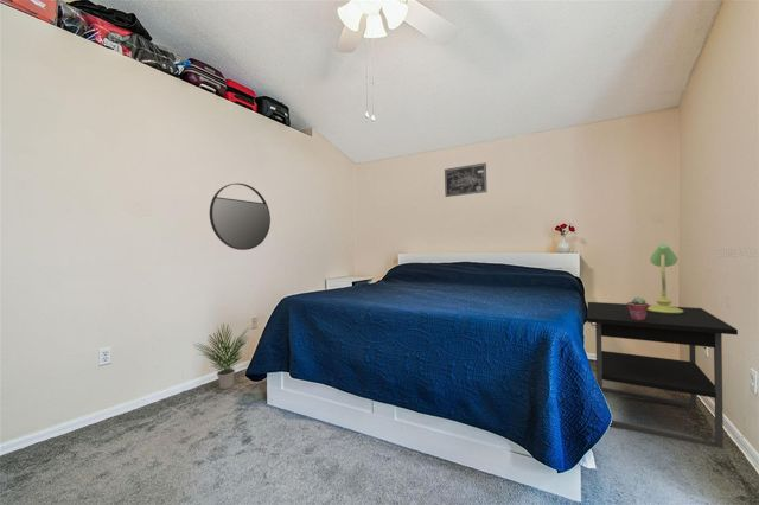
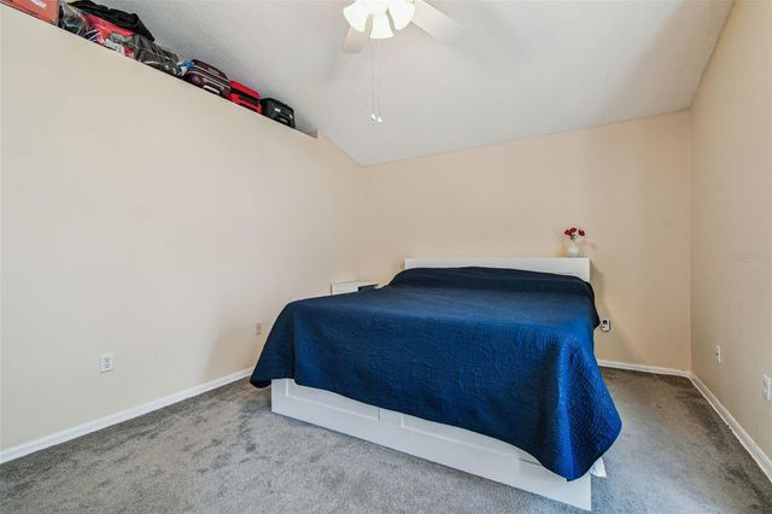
- wall art (465, 180)
- table lamp (663, 276)
- potted plant (225, 357)
- nightstand (648, 364)
- potted succulent (637, 307)
- home mirror (242, 216)
